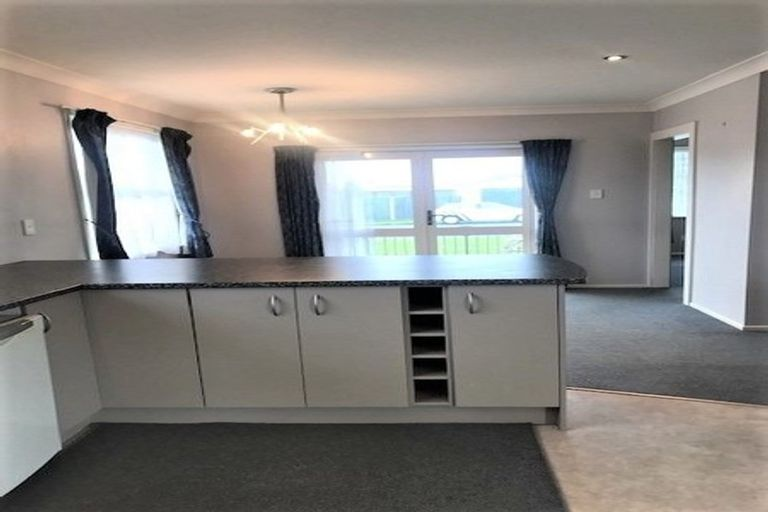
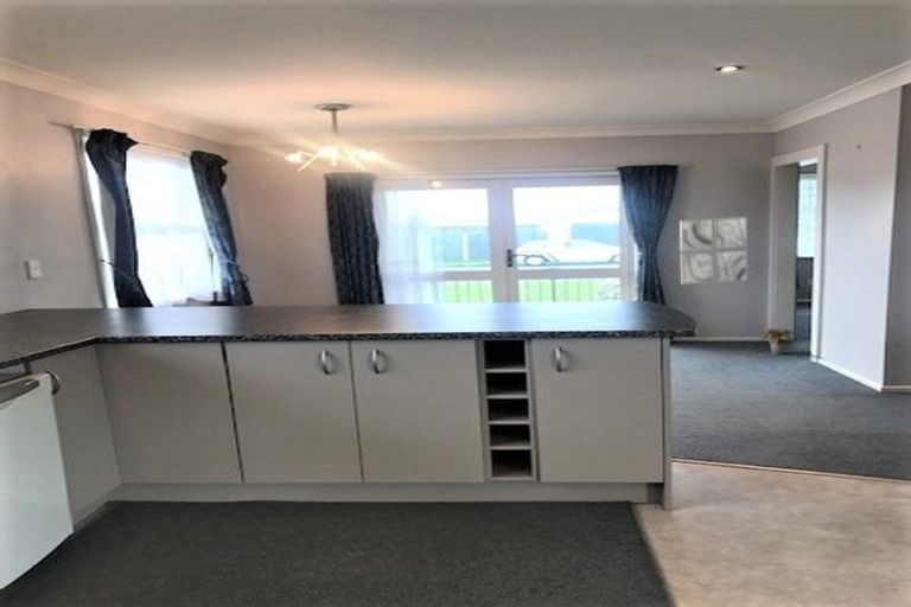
+ wall art (714, 249)
+ potted plant (777, 340)
